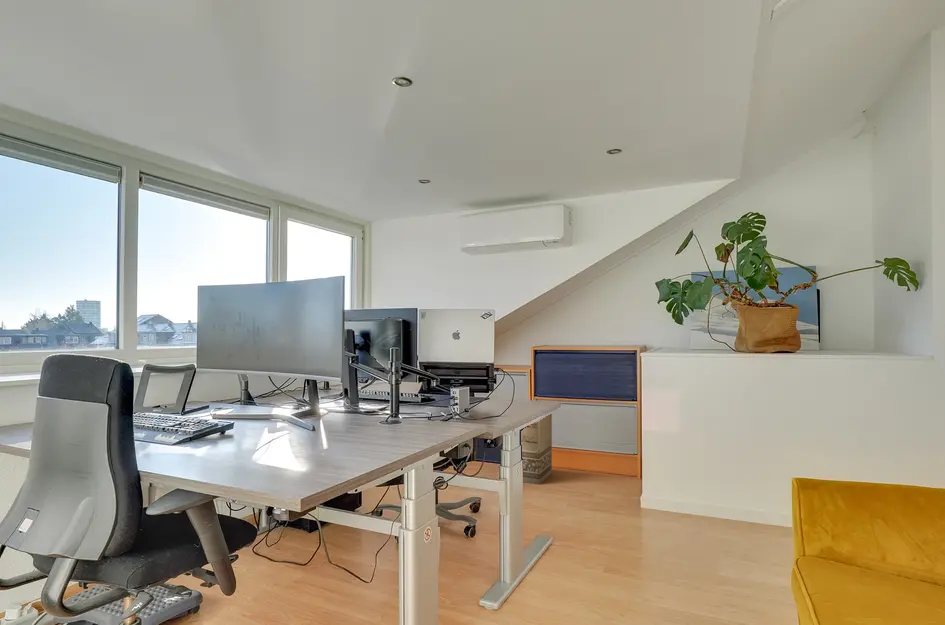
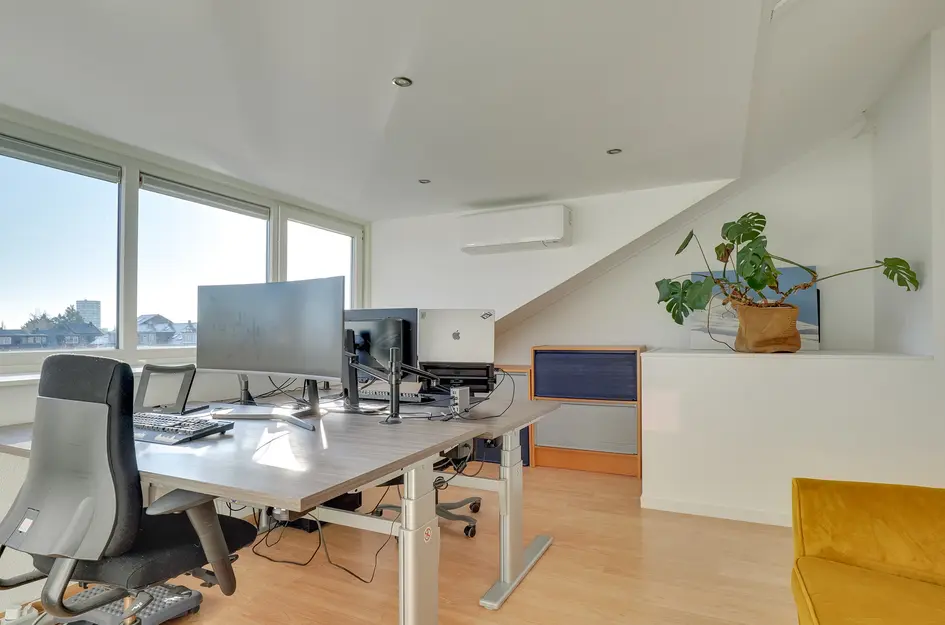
- cardboard box (534, 439)
